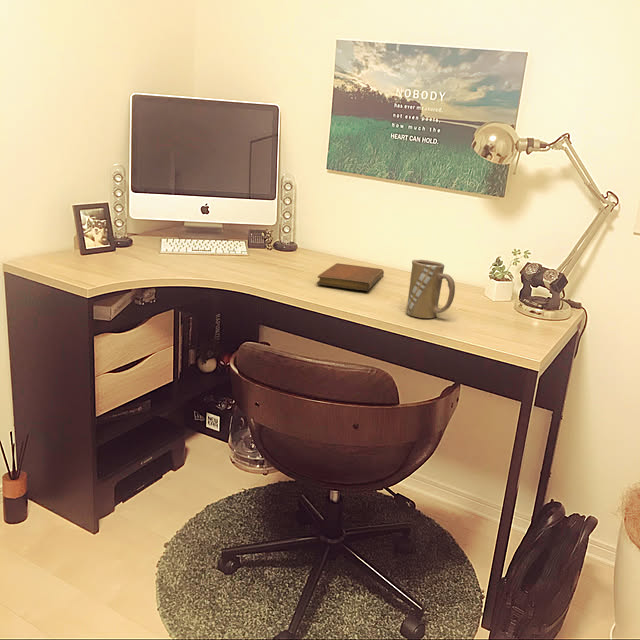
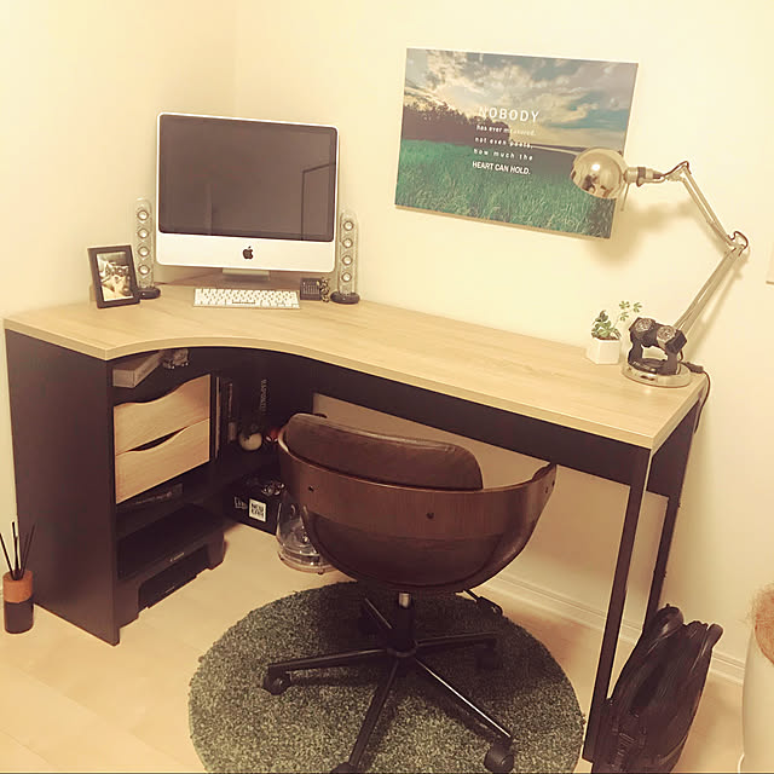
- mug (431, 289)
- notebook (351, 276)
